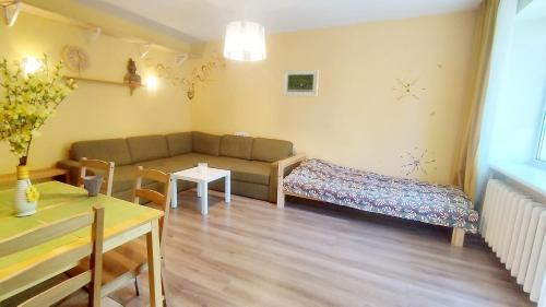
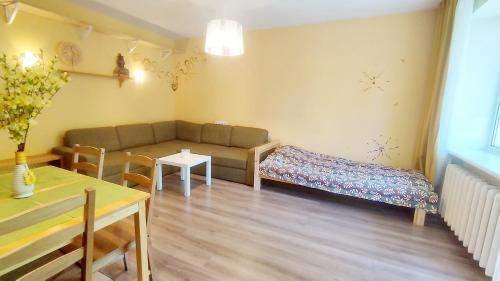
- cup (94, 186)
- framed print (300, 83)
